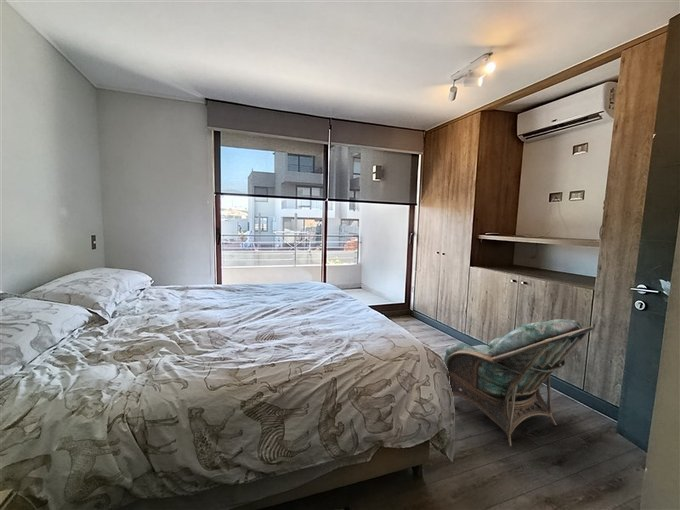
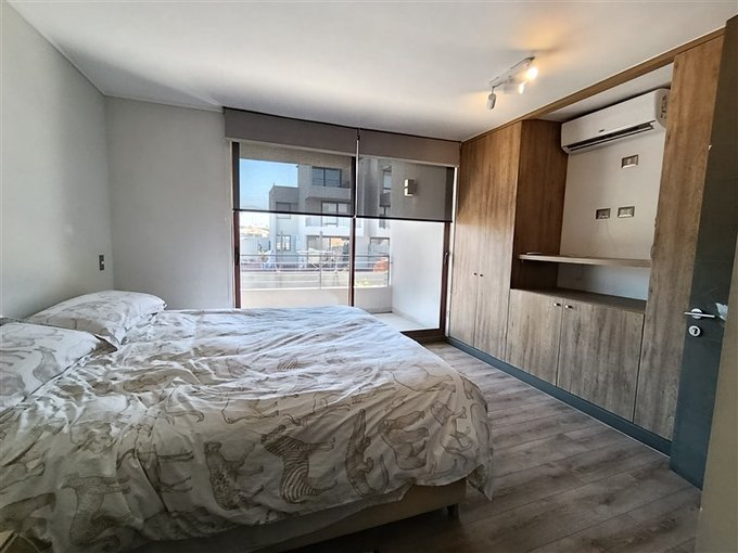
- armchair (509, 362)
